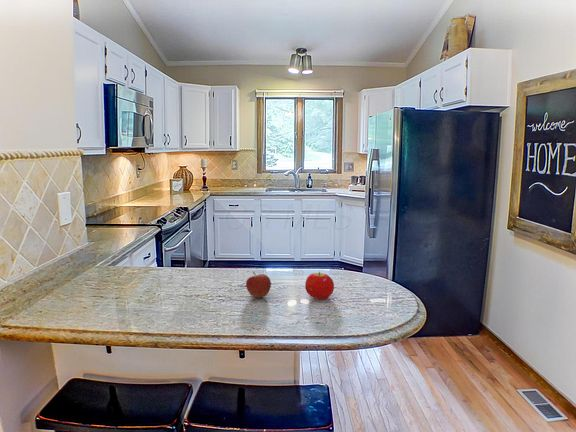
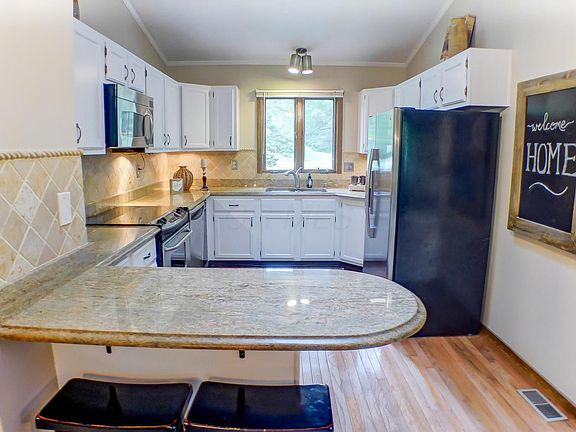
- apple (258, 284)
- fruit (319, 284)
